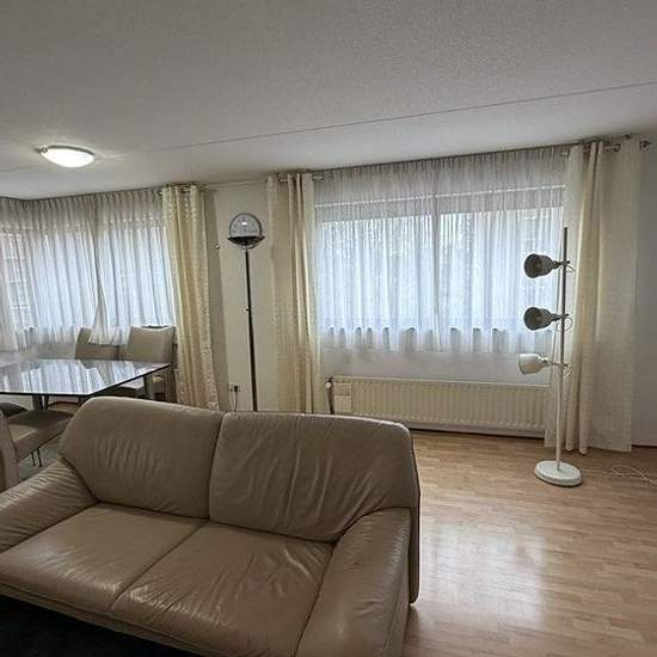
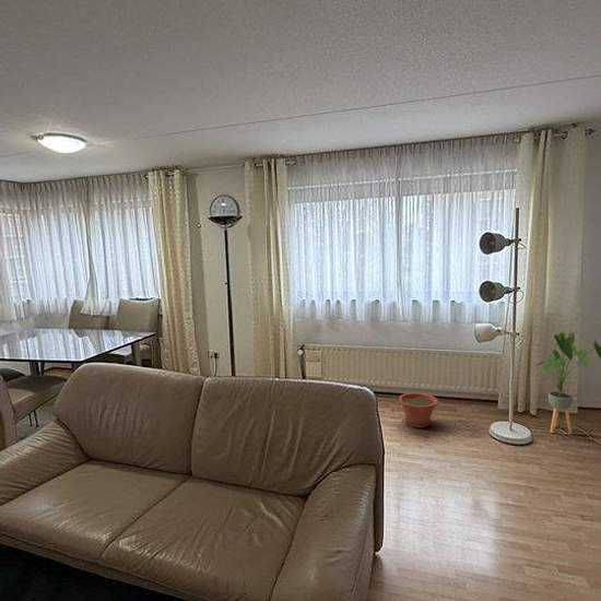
+ plant pot (417, 411)
+ house plant (563, 381)
